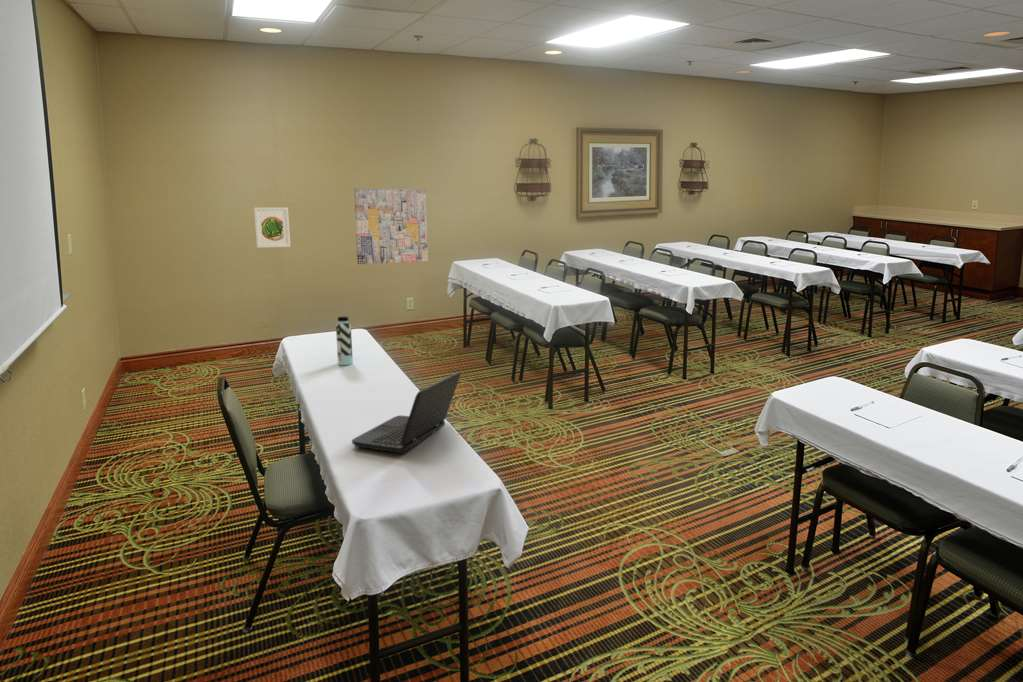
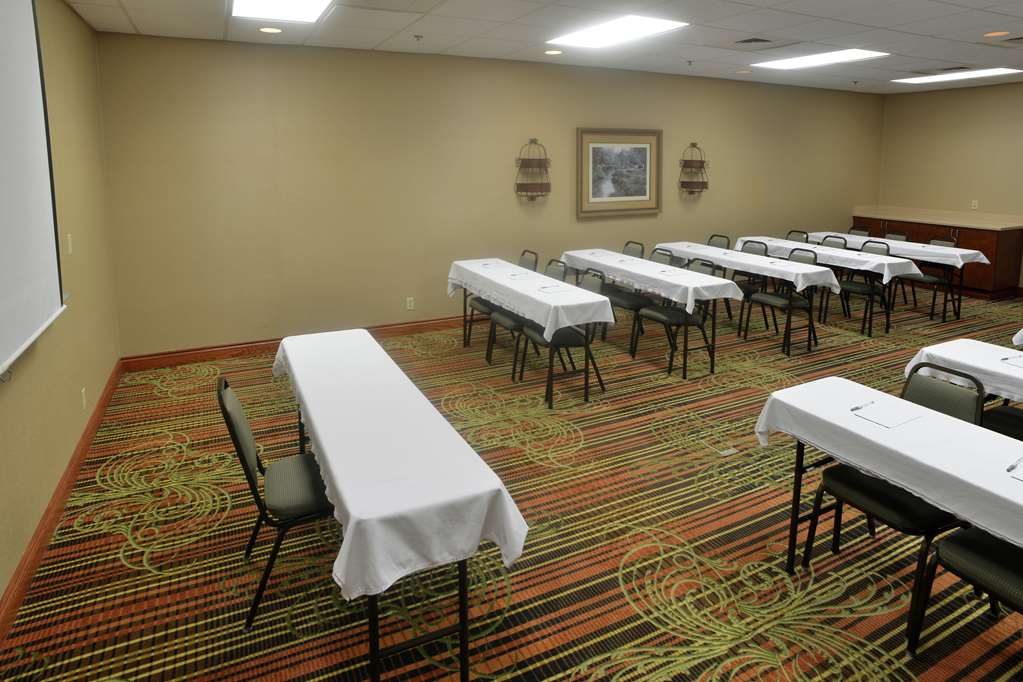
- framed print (272, 227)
- laptop (411, 409)
- water bottle (344, 340)
- wall art (392, 226)
